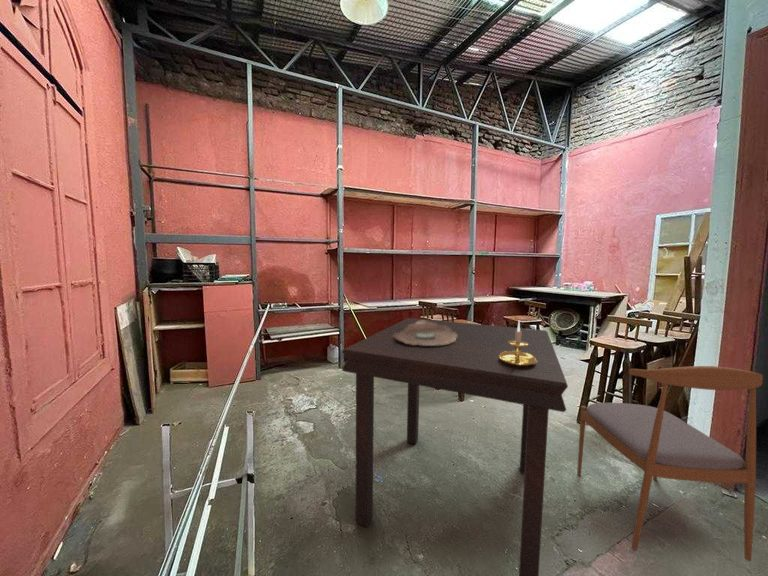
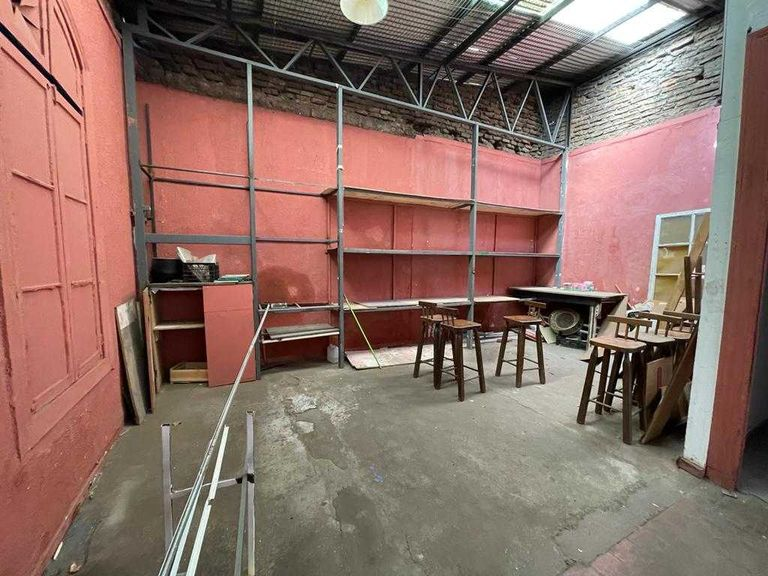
- dining table (458, 392)
- candle holder (517, 341)
- decorative bowl (425, 332)
- dining chair (653, 430)
